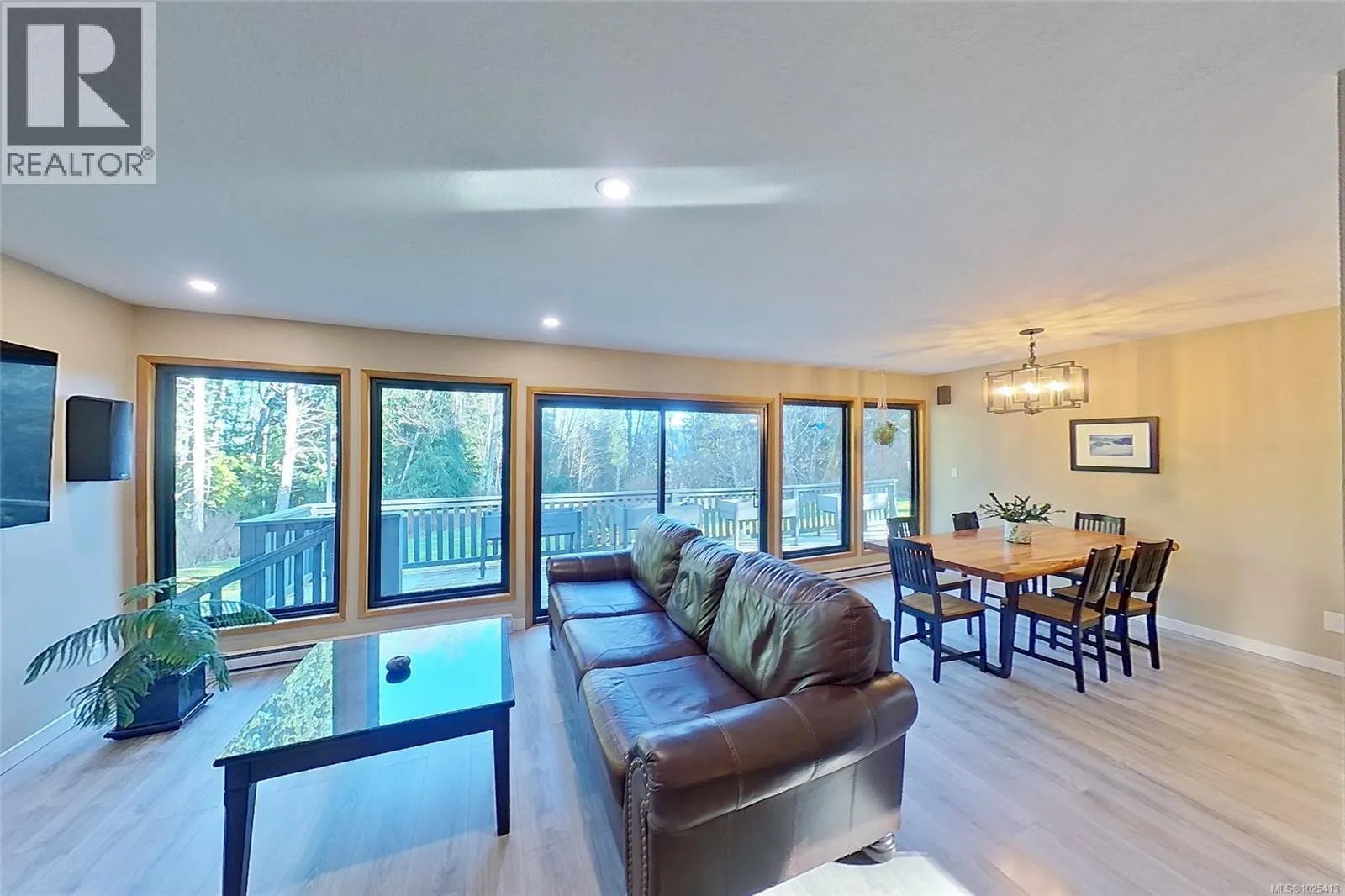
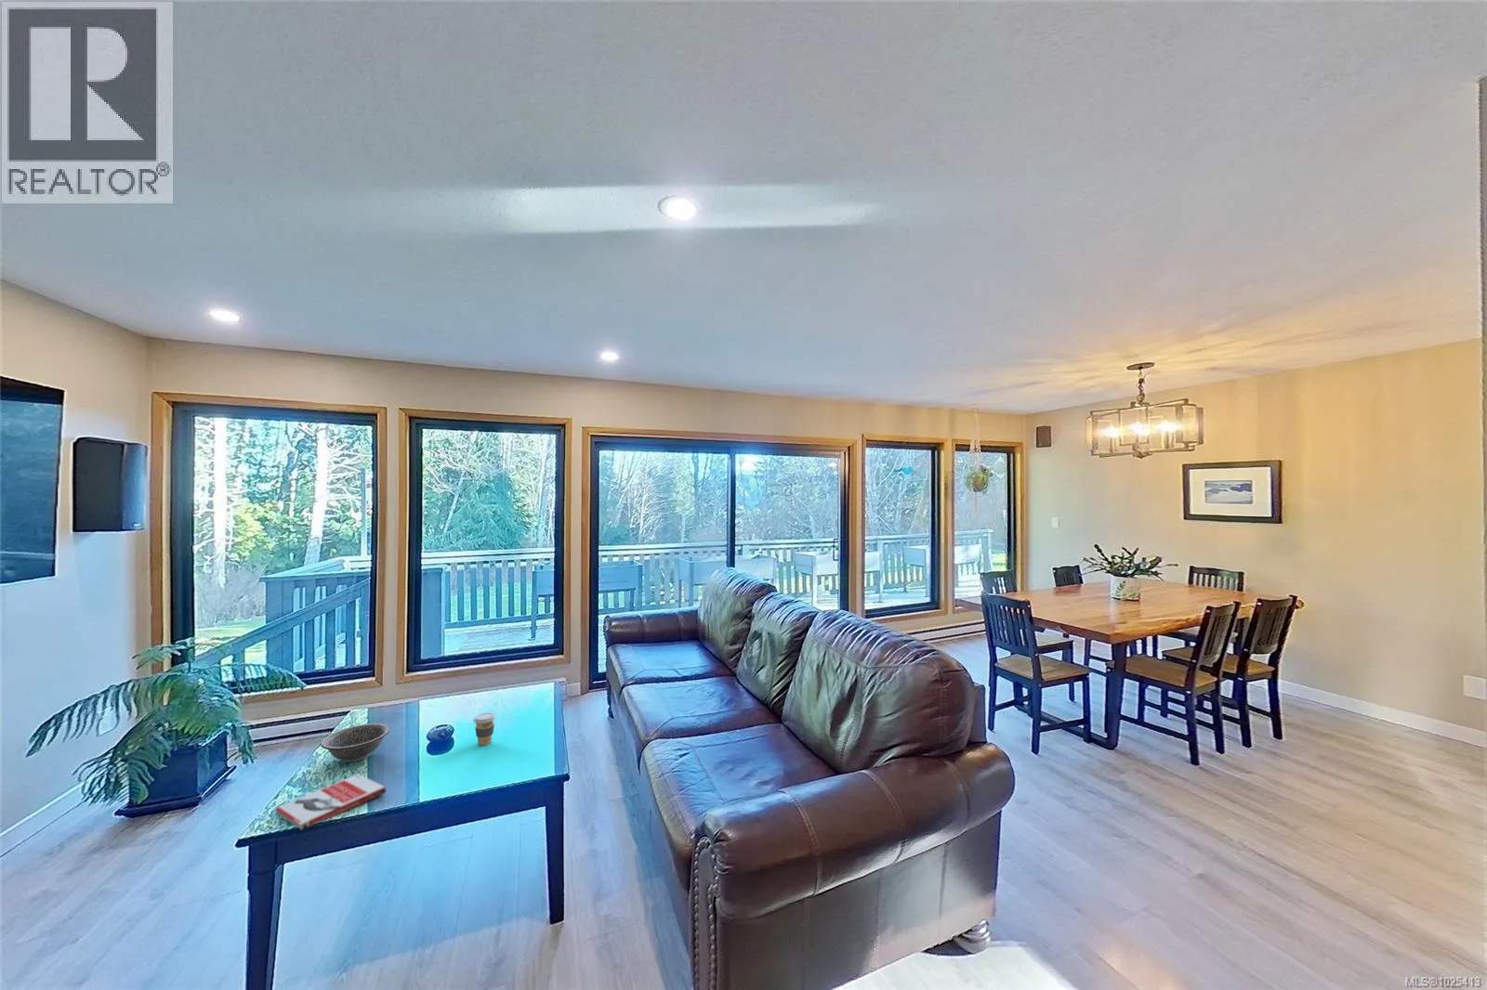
+ book (332, 800)
+ decorative bowl (356, 746)
+ coffee cup (484, 729)
